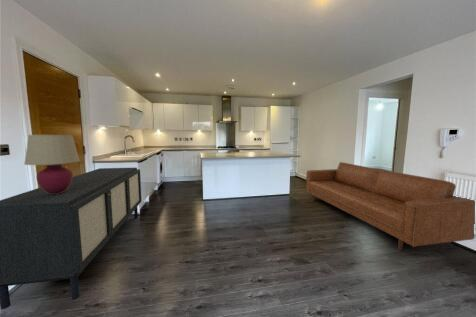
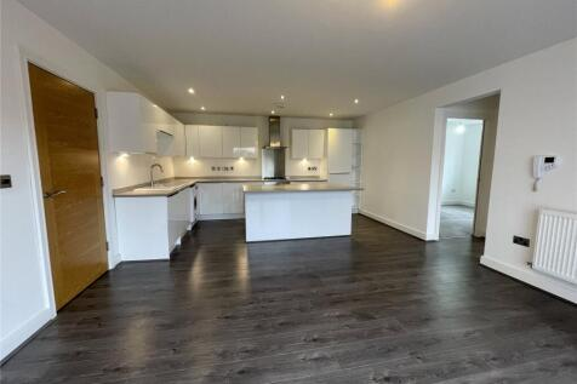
- table lamp (54, 164)
- sofa (365, 193)
- sideboard (94, 213)
